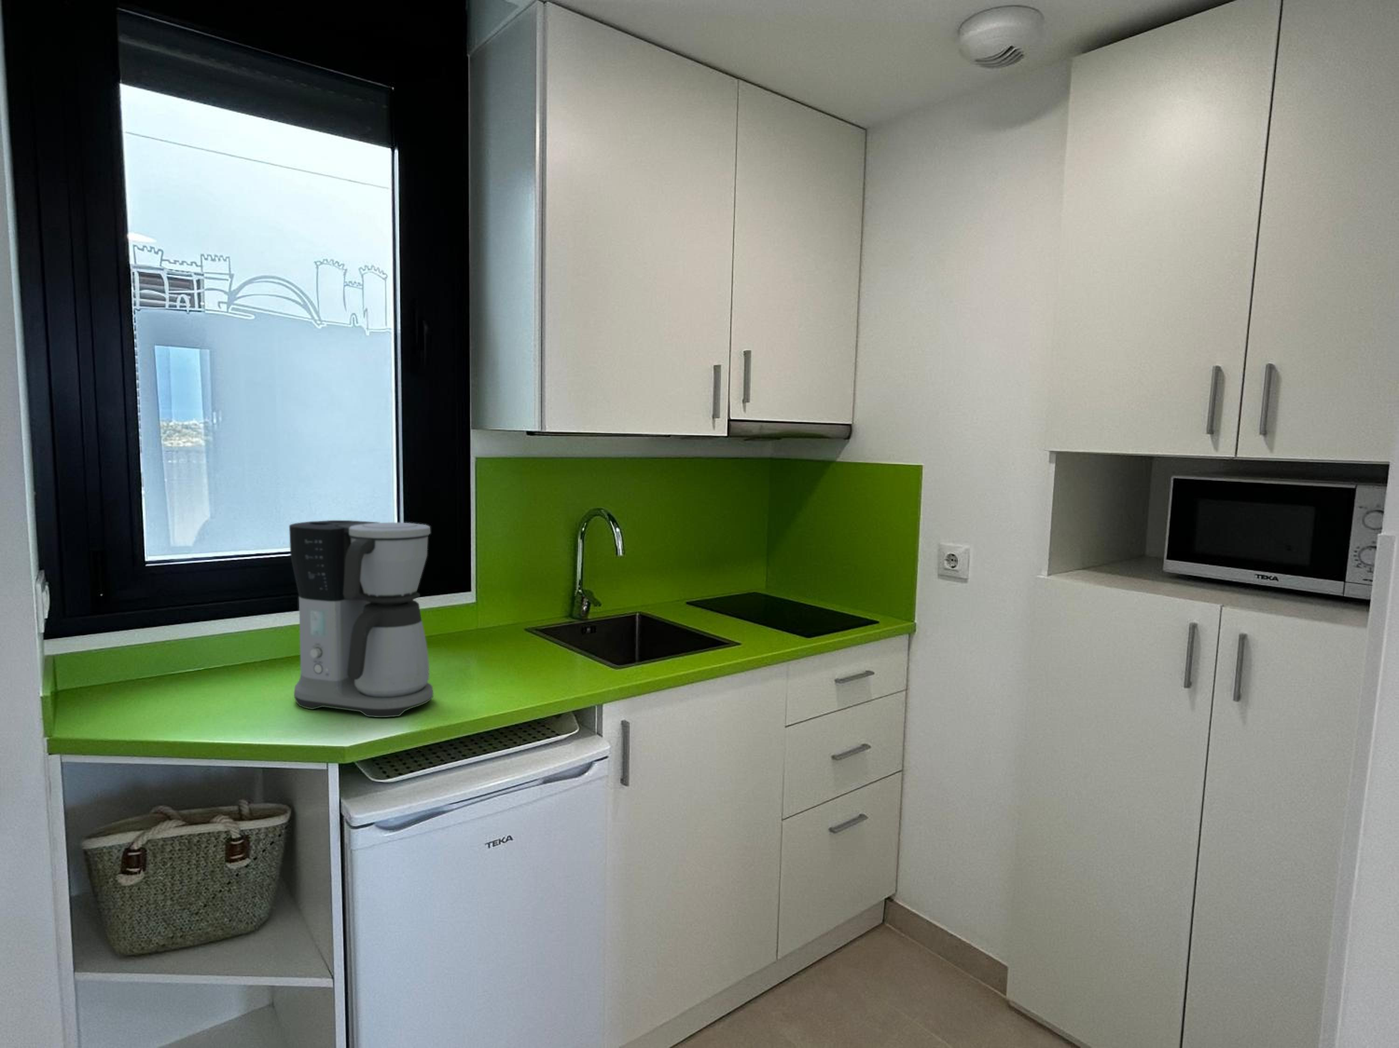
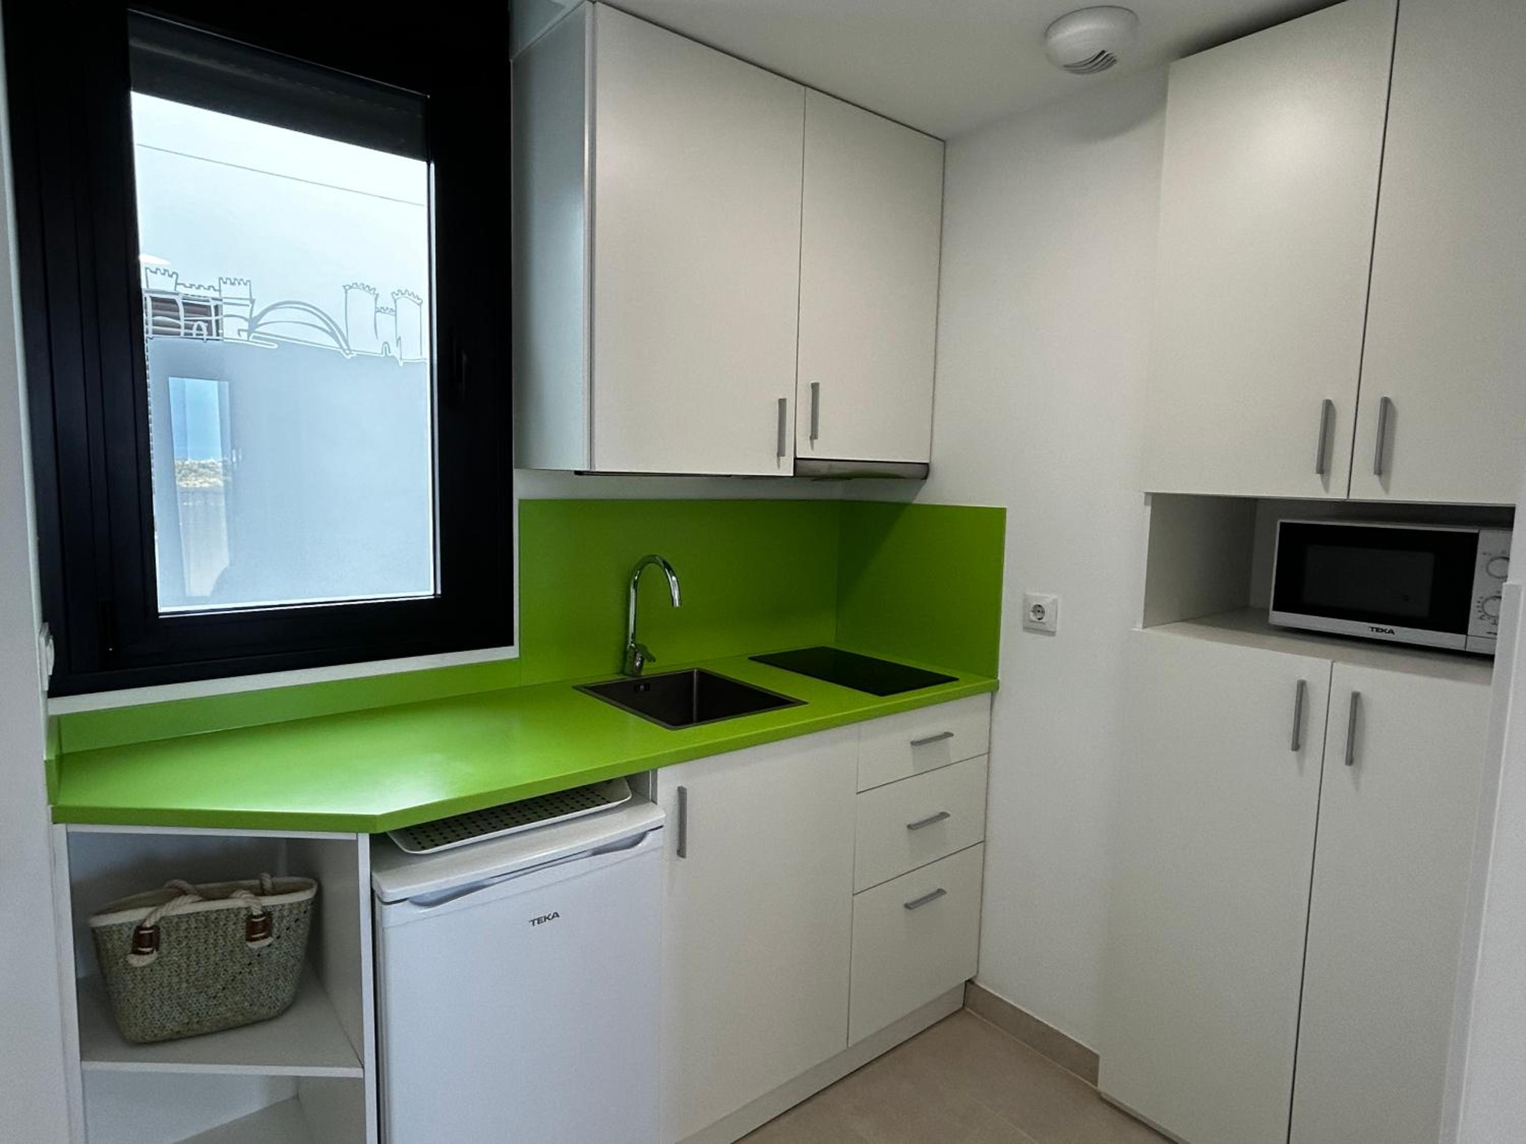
- coffee maker (356, 614)
